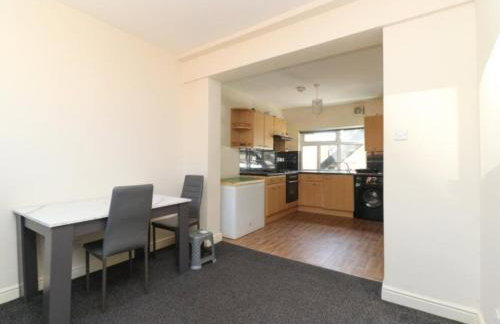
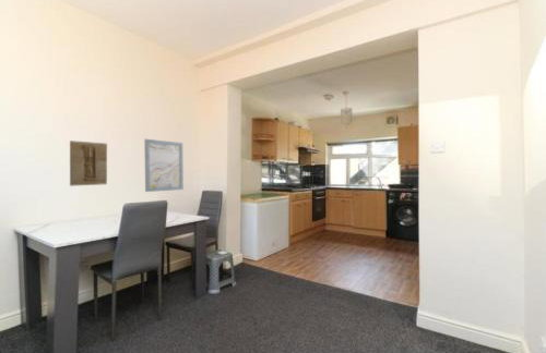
+ wall art (165, 166)
+ wall panel (90, 163)
